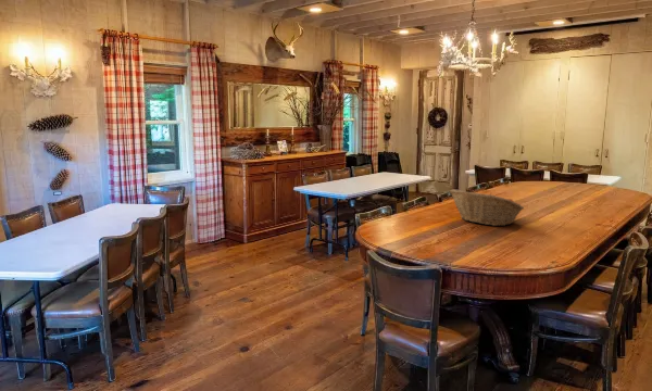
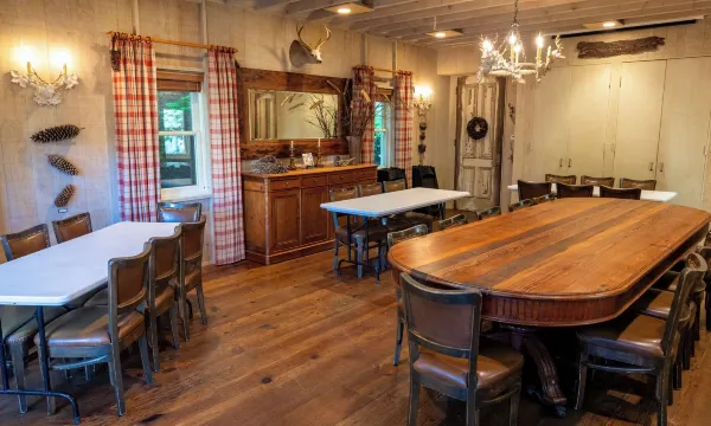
- fruit basket (485, 205)
